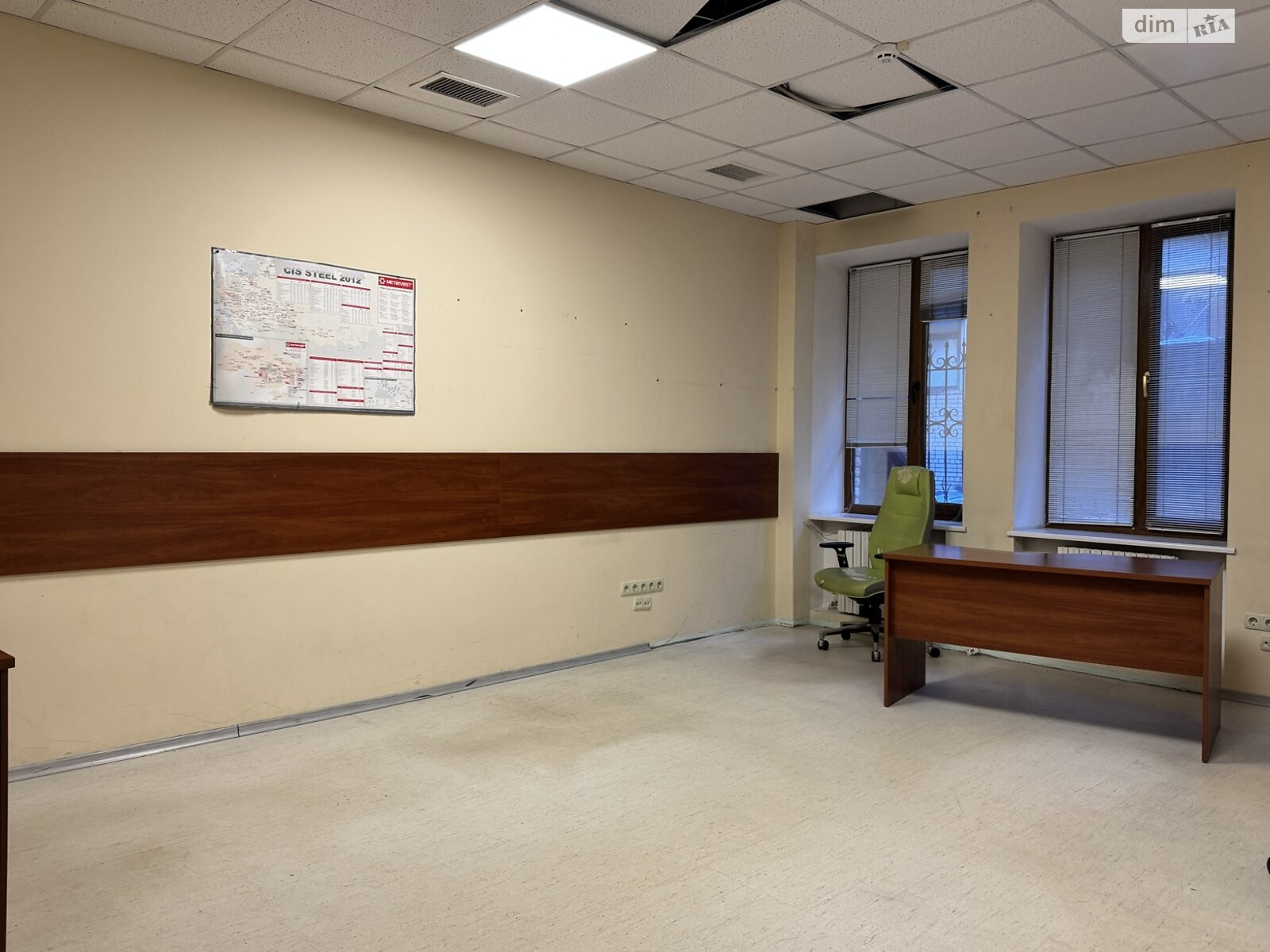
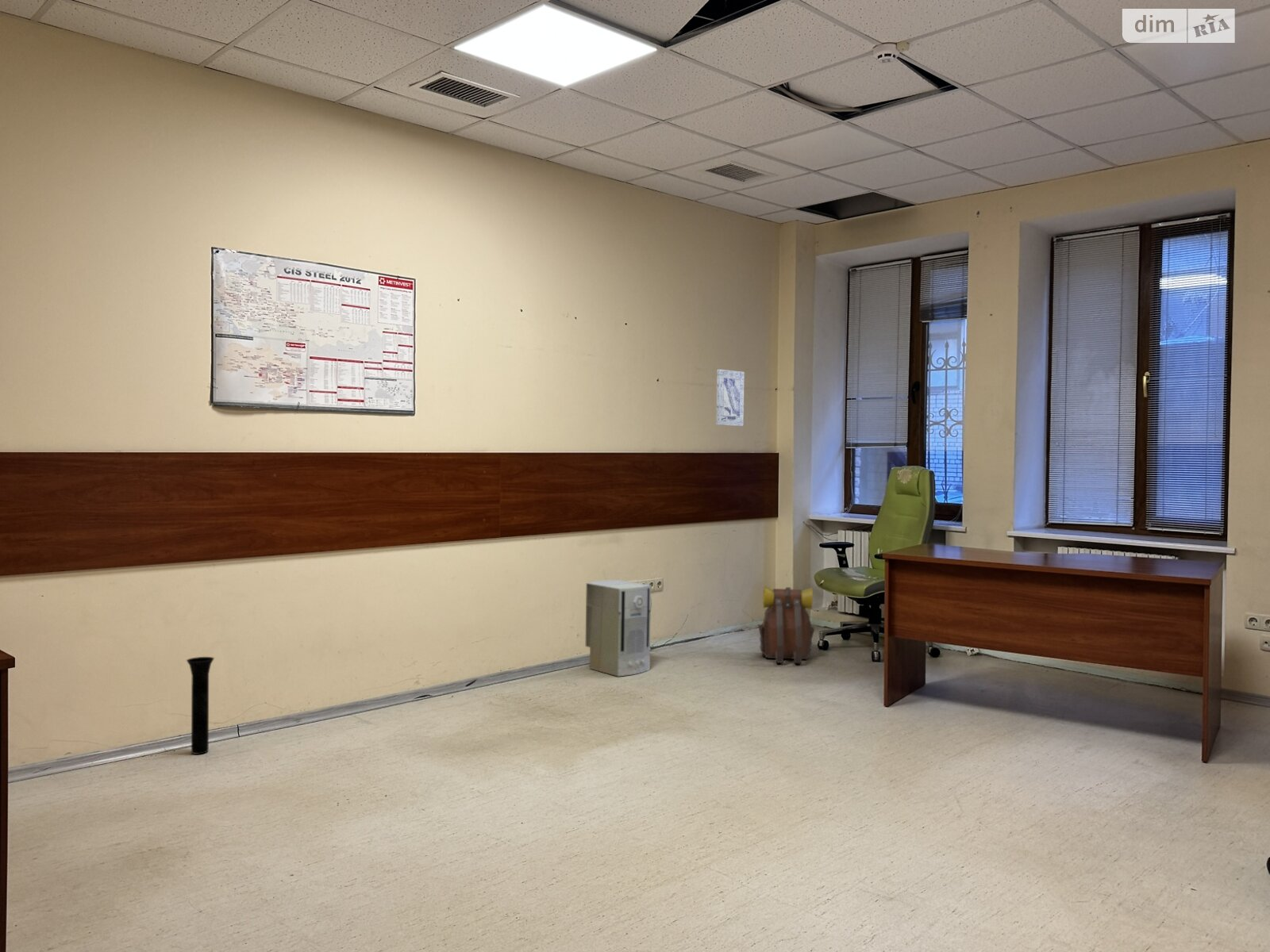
+ air purifier (618, 626)
+ backpack (787, 623)
+ vase (200, 705)
+ wall art (730, 397)
